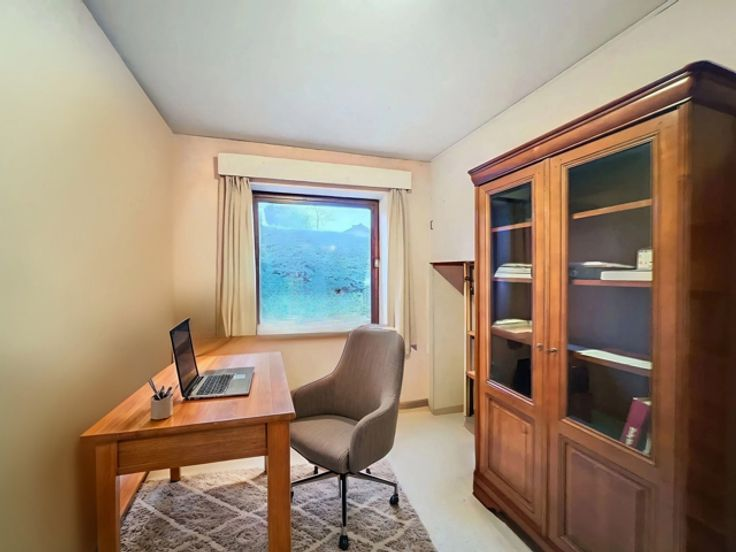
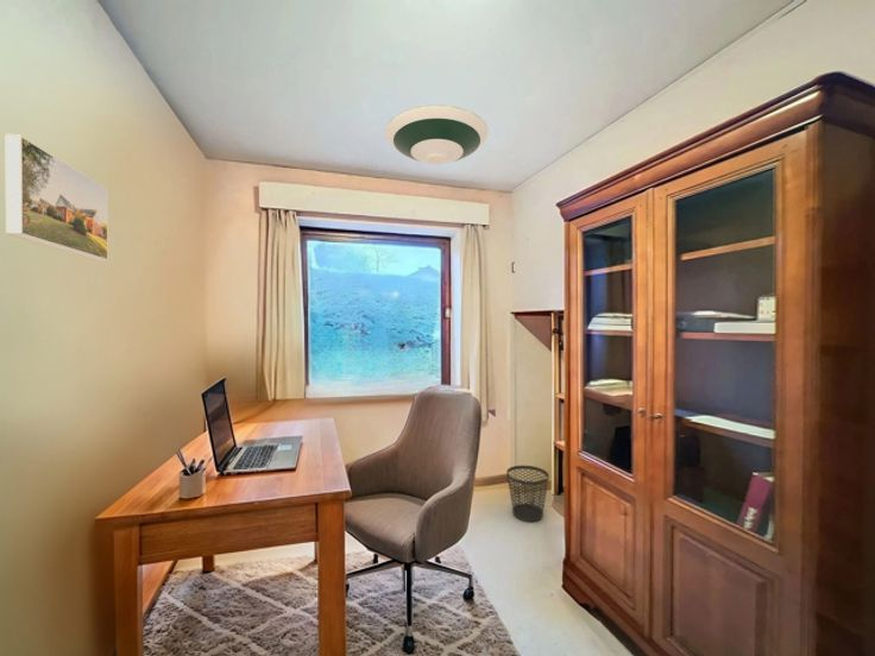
+ wastebasket (527, 493)
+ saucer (436, 147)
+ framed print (65, 207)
